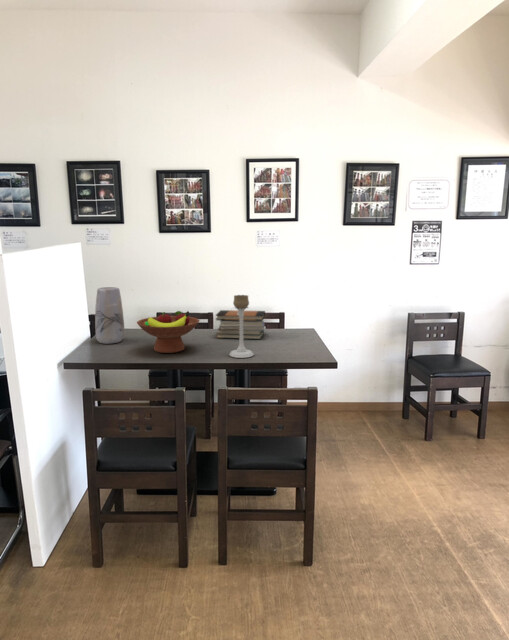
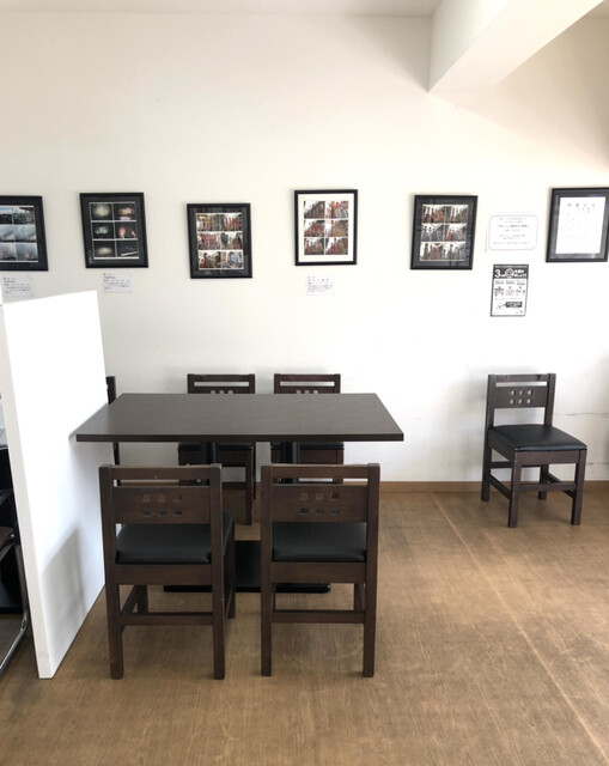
- candle holder (241, 325)
- fruit bowl (168, 330)
- vase (108, 315)
- book stack (243, 324)
